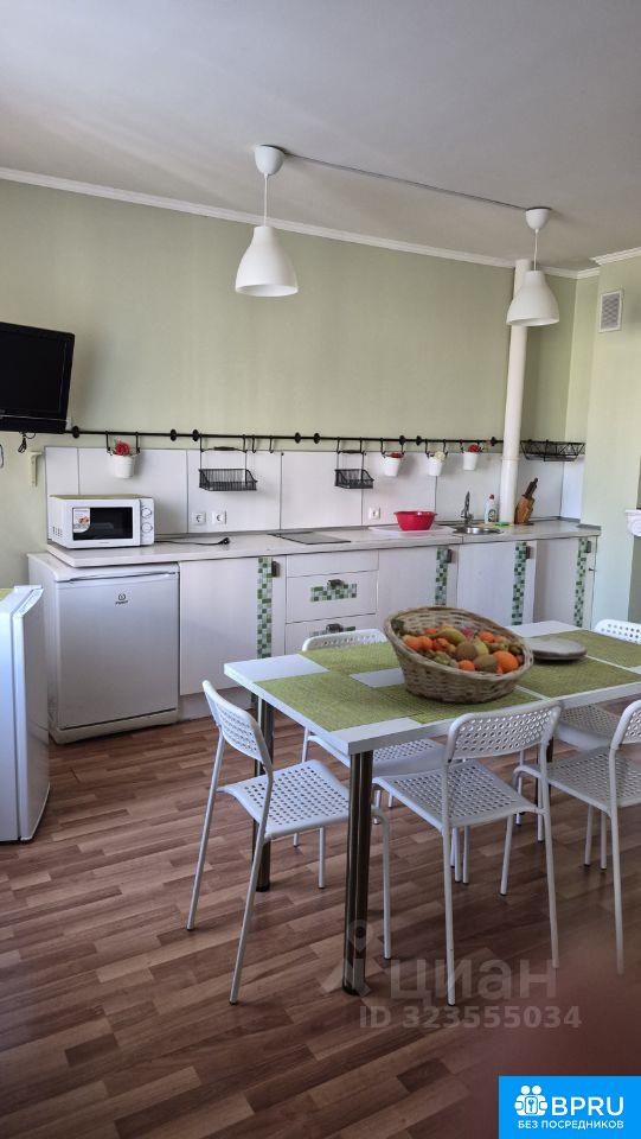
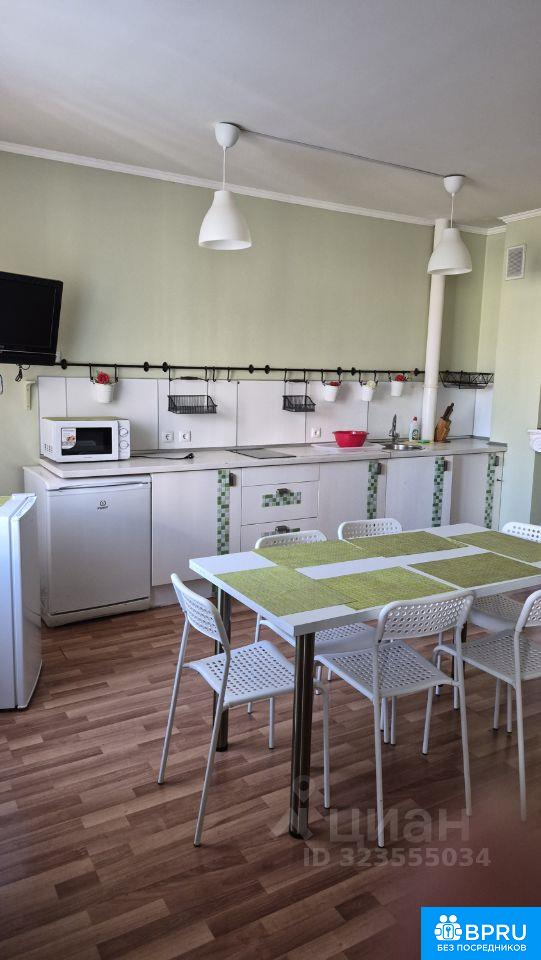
- plate (545, 648)
- fruit basket (457, 651)
